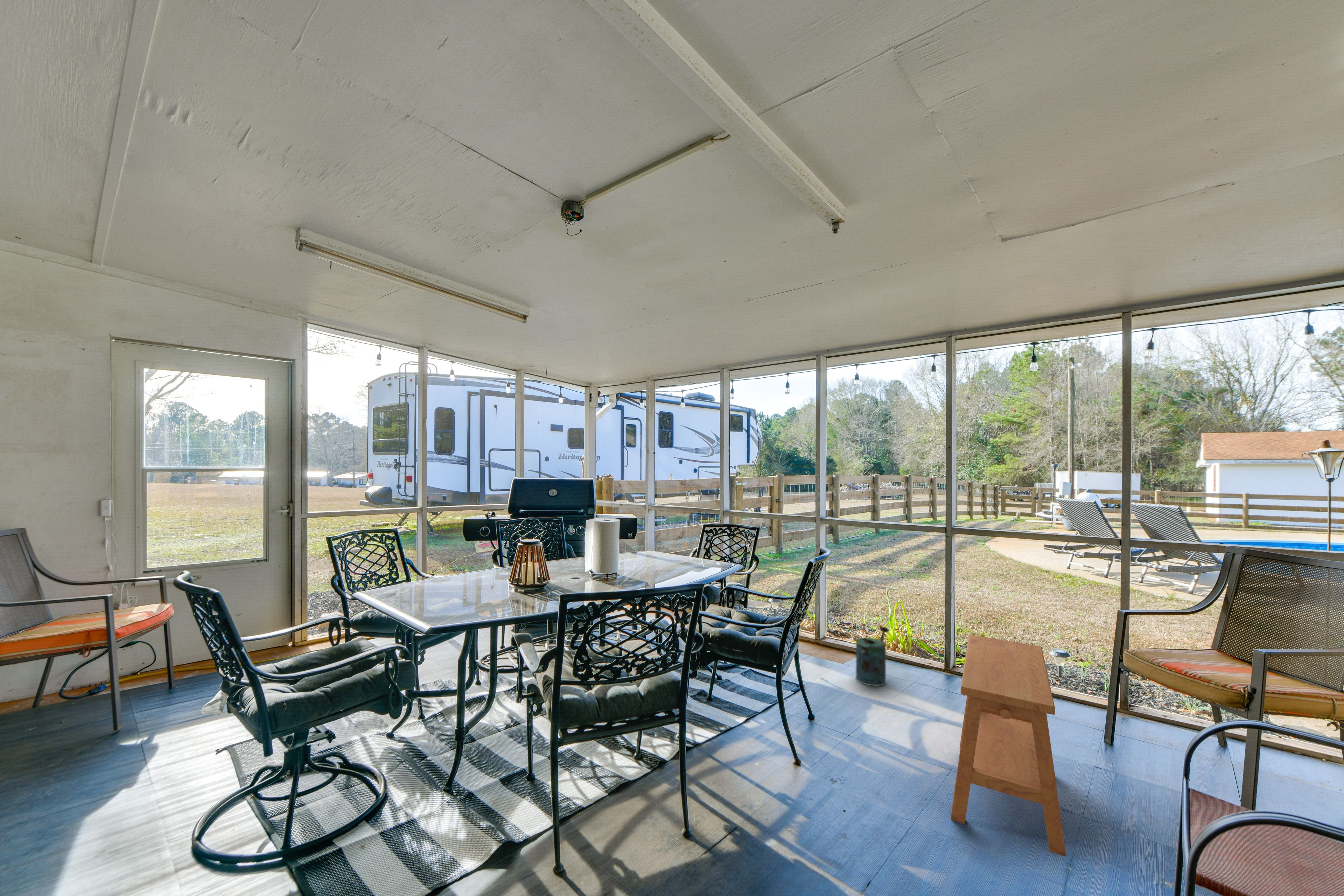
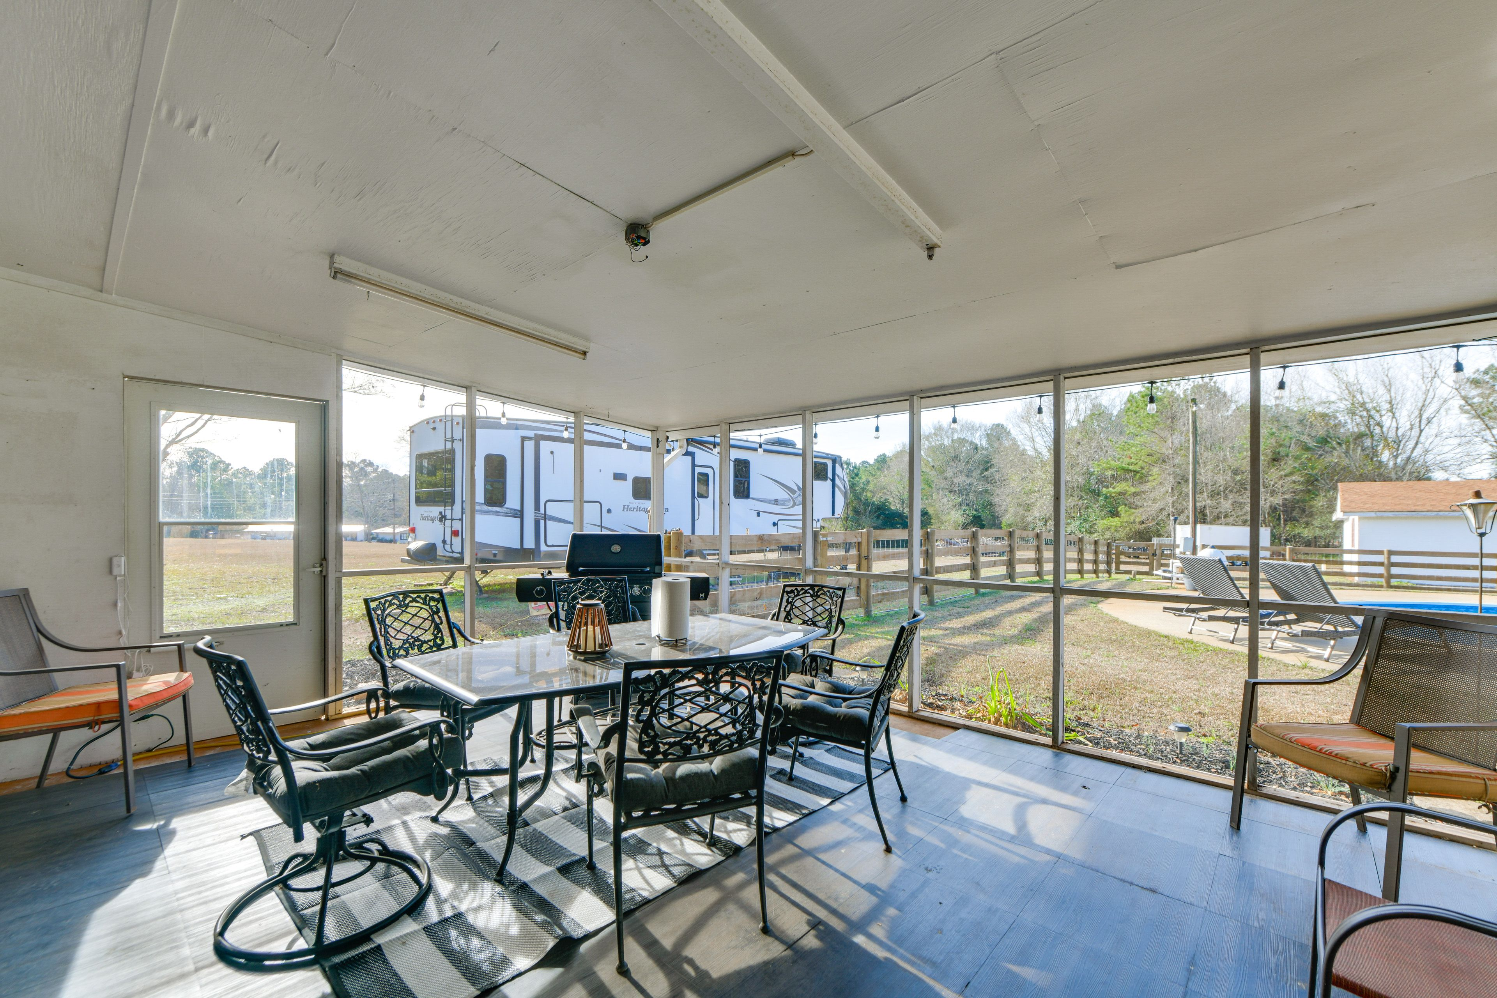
- watering can (874, 655)
- side table (1004, 729)
